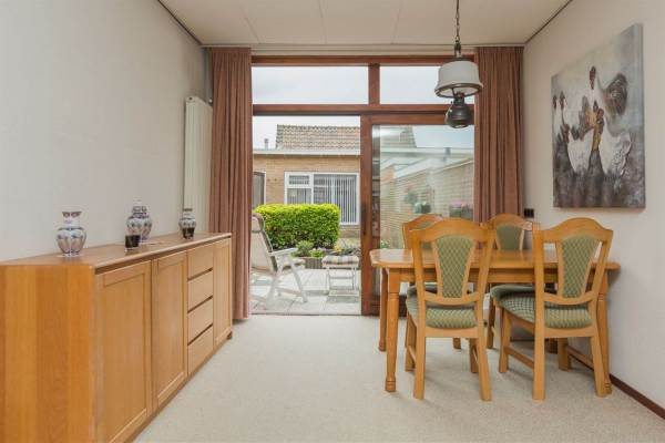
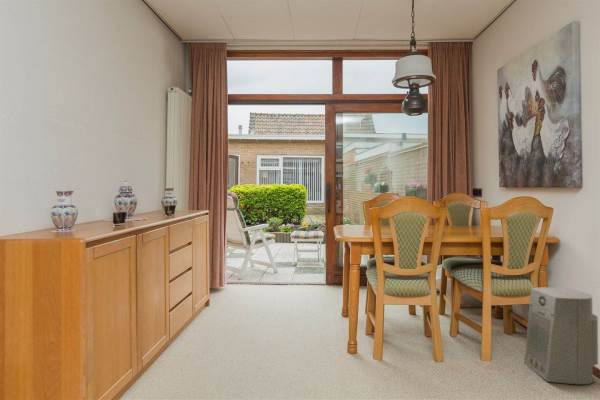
+ fan (563, 332)
